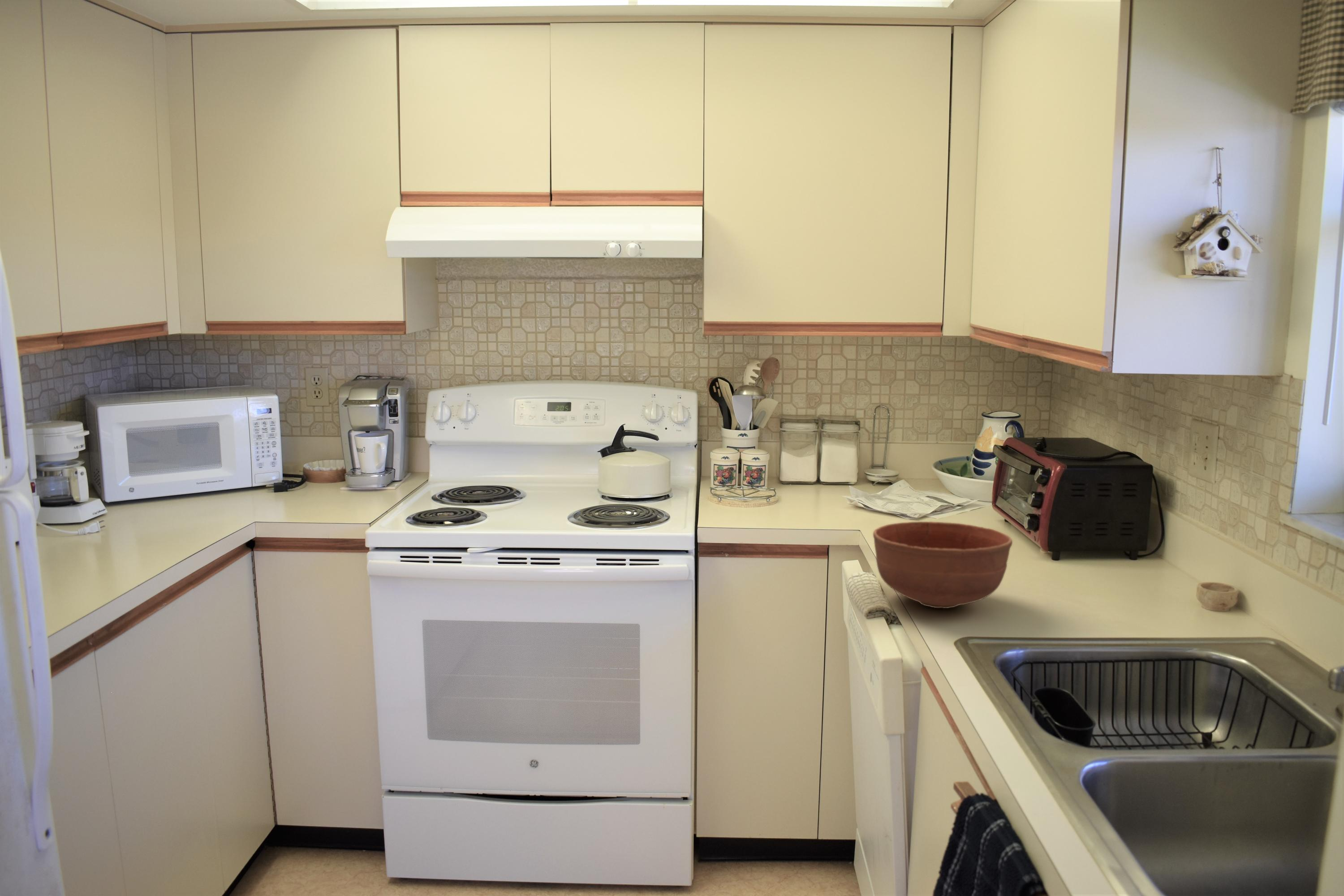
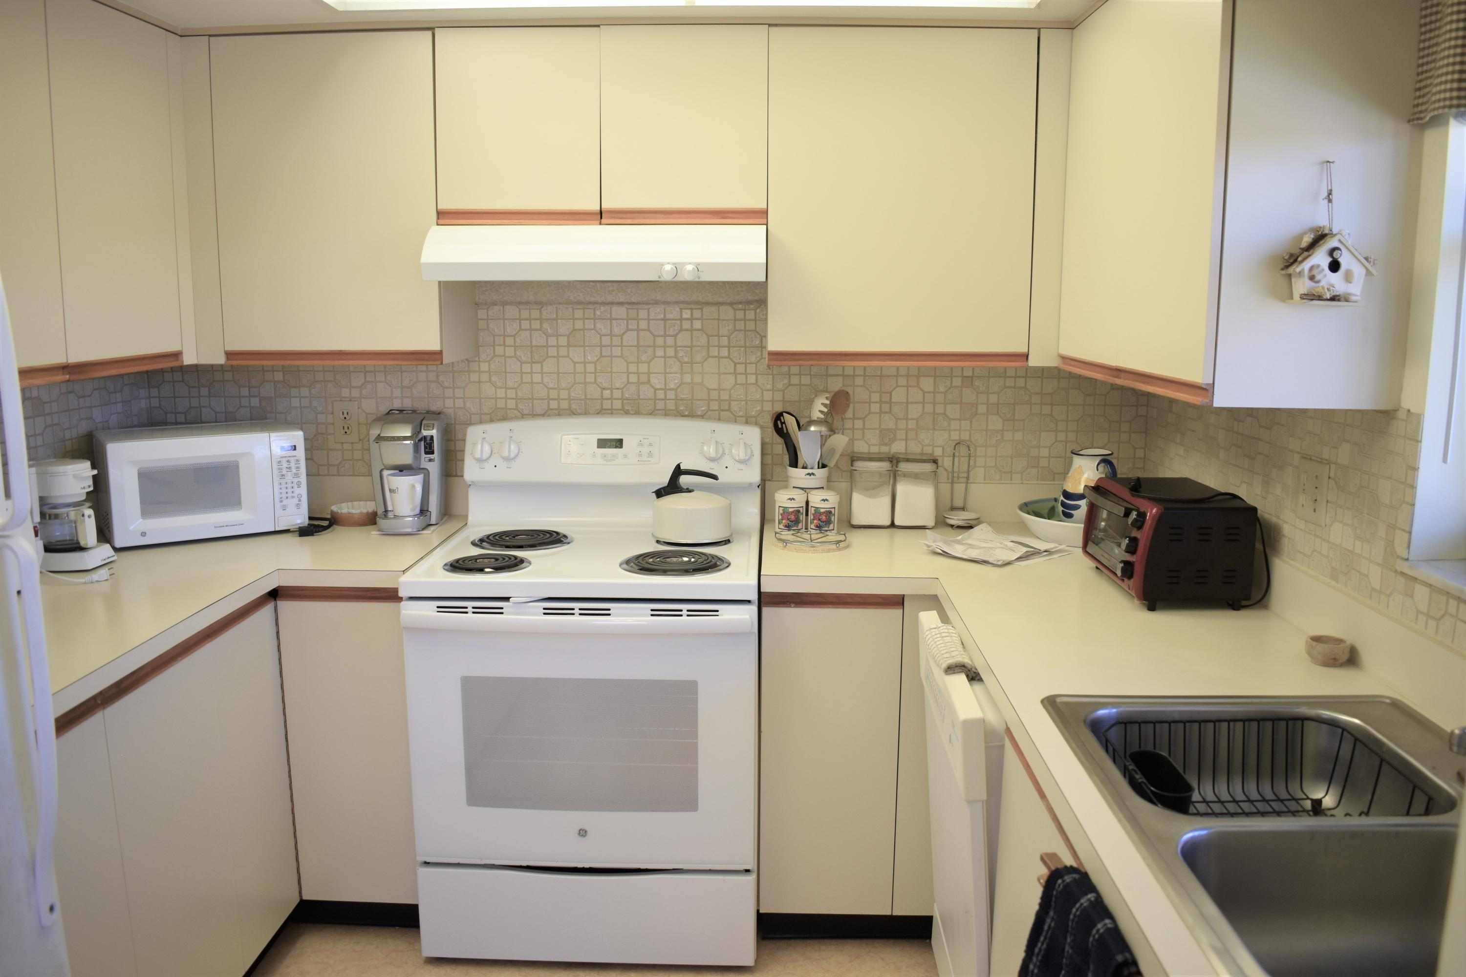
- bowl (940, 569)
